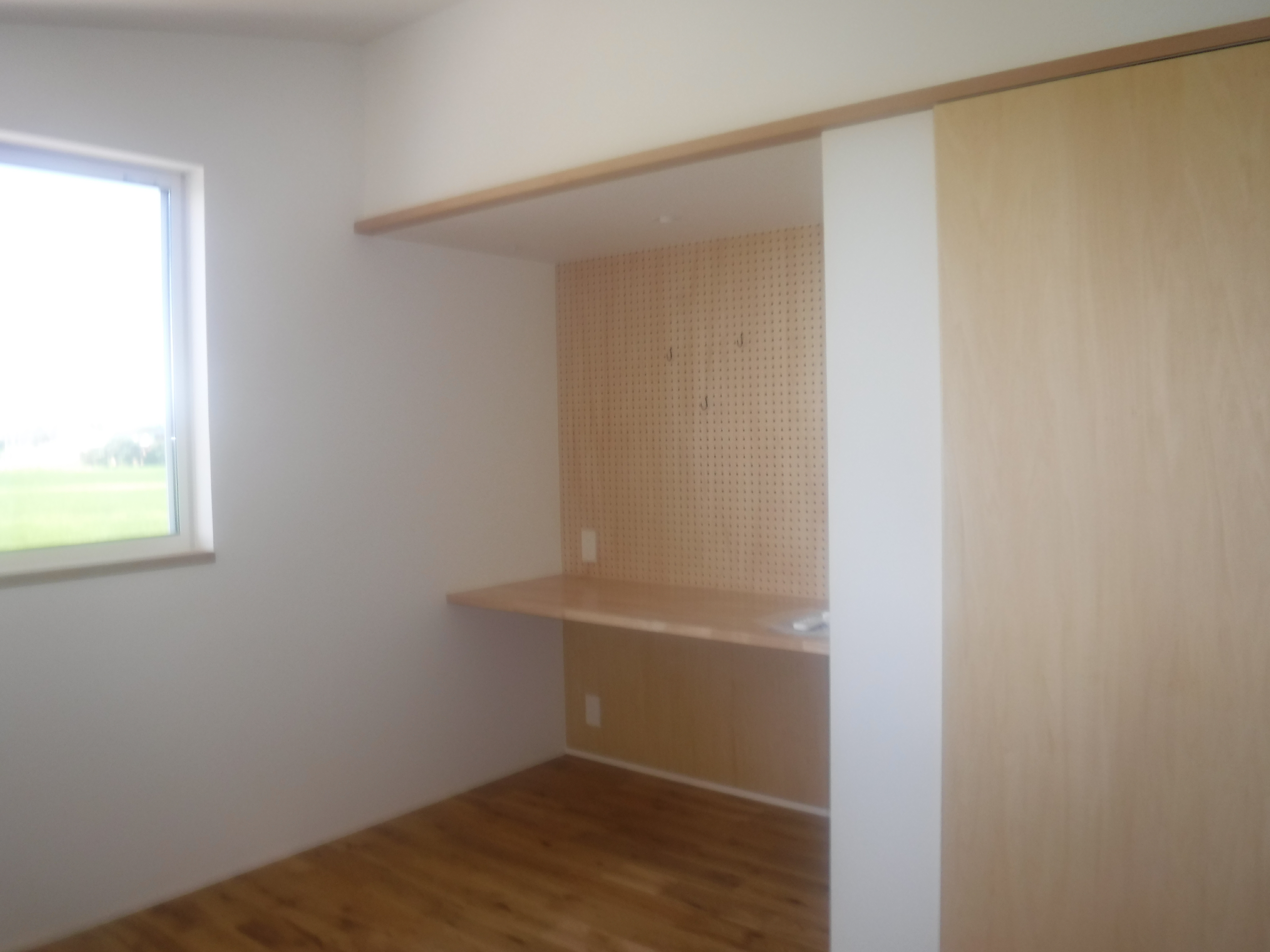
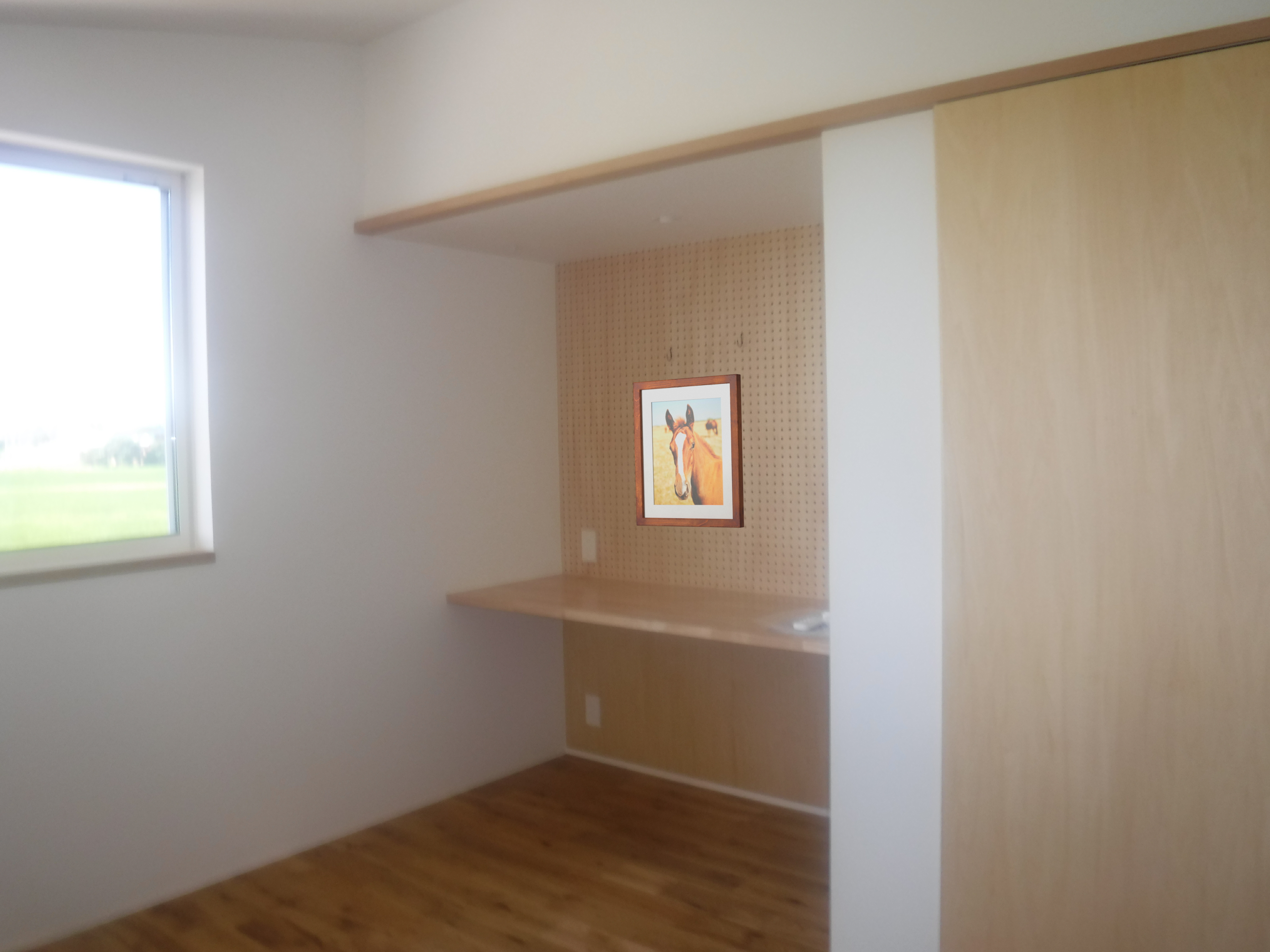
+ wall art (687, 452)
